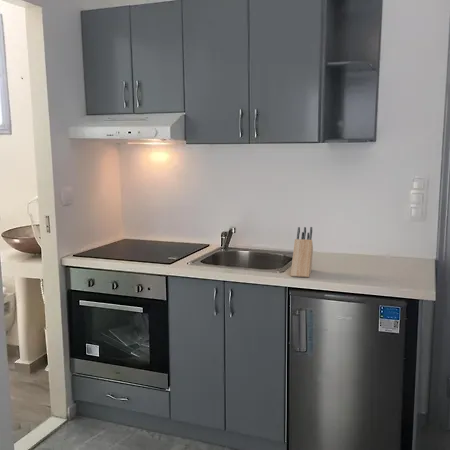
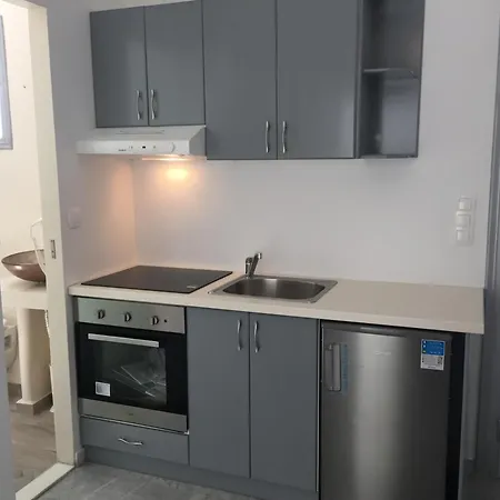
- knife block (302, 250)
